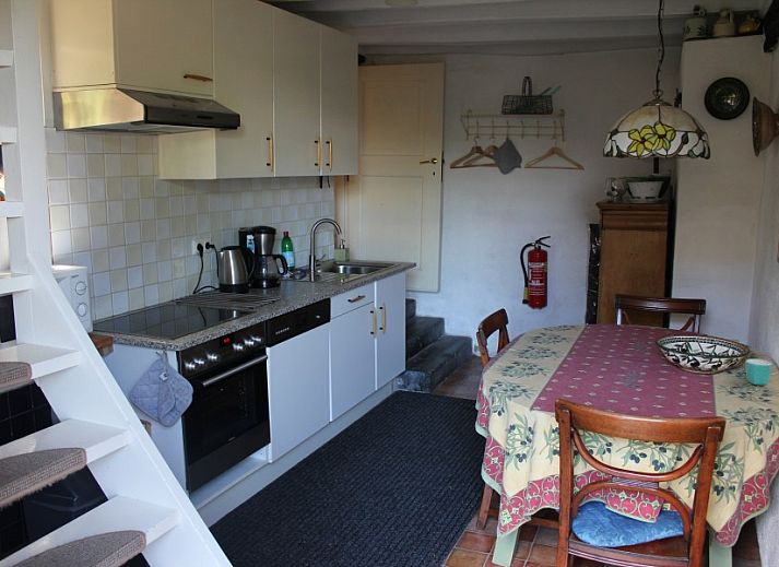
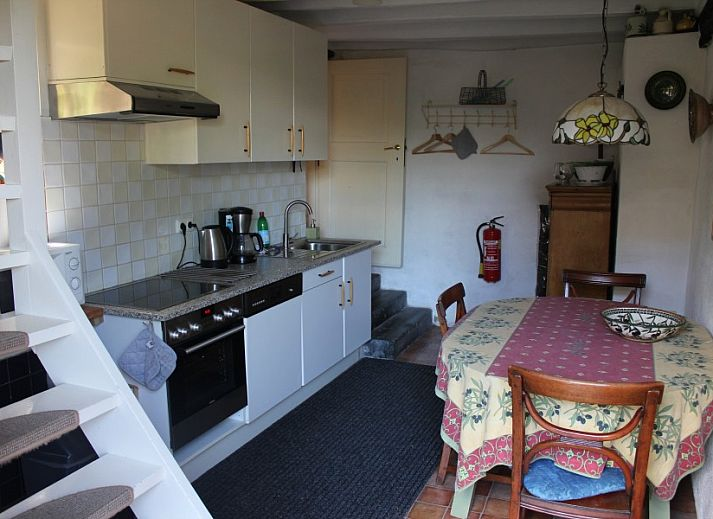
- mug (755, 370)
